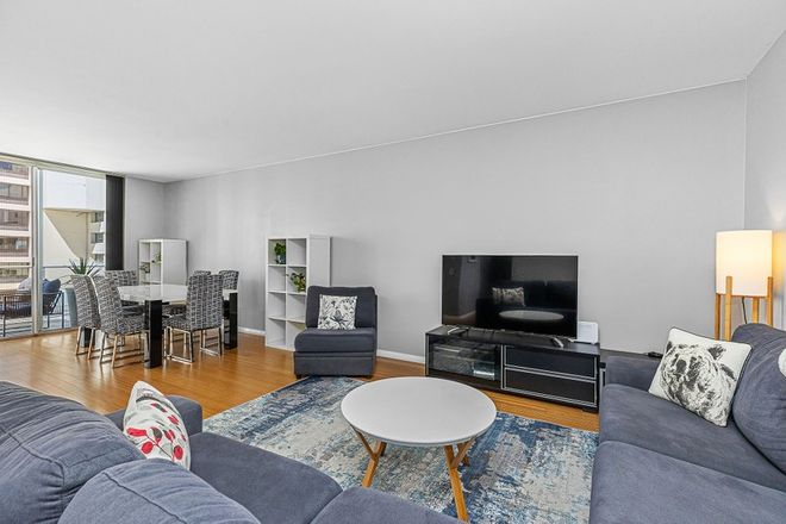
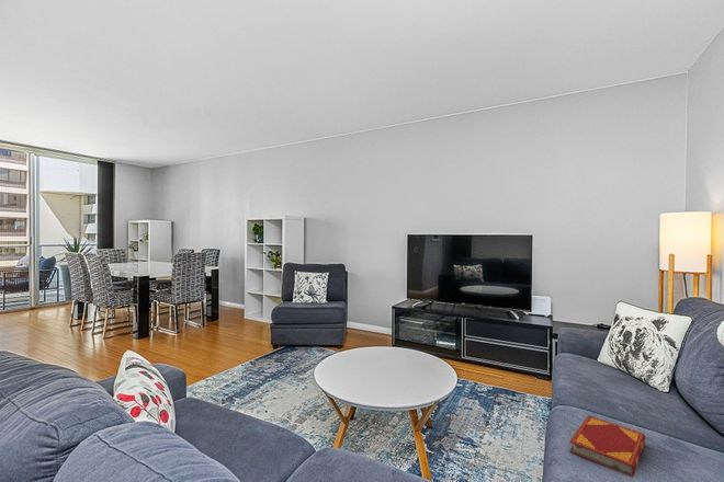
+ hardback book (608, 443)
